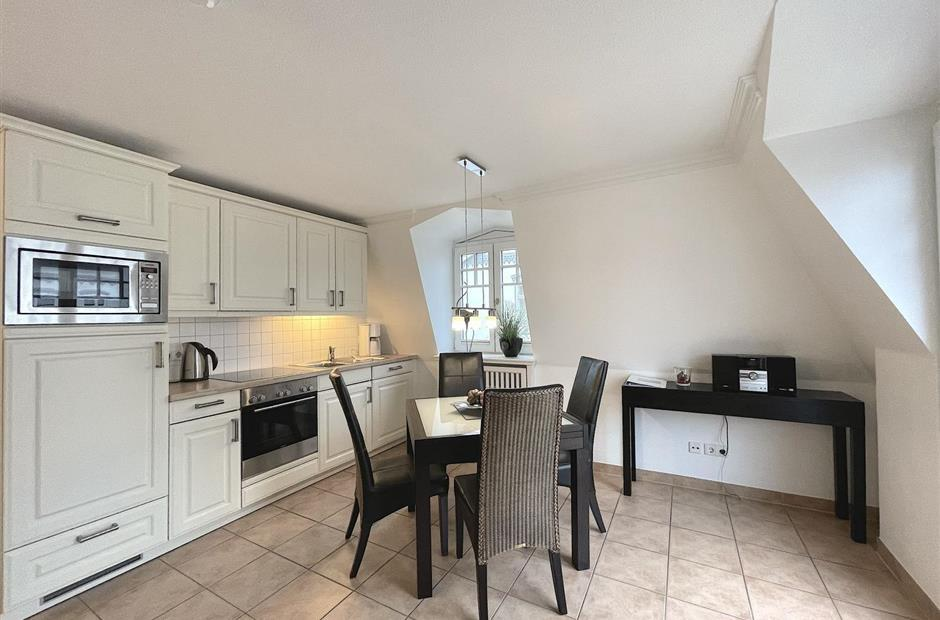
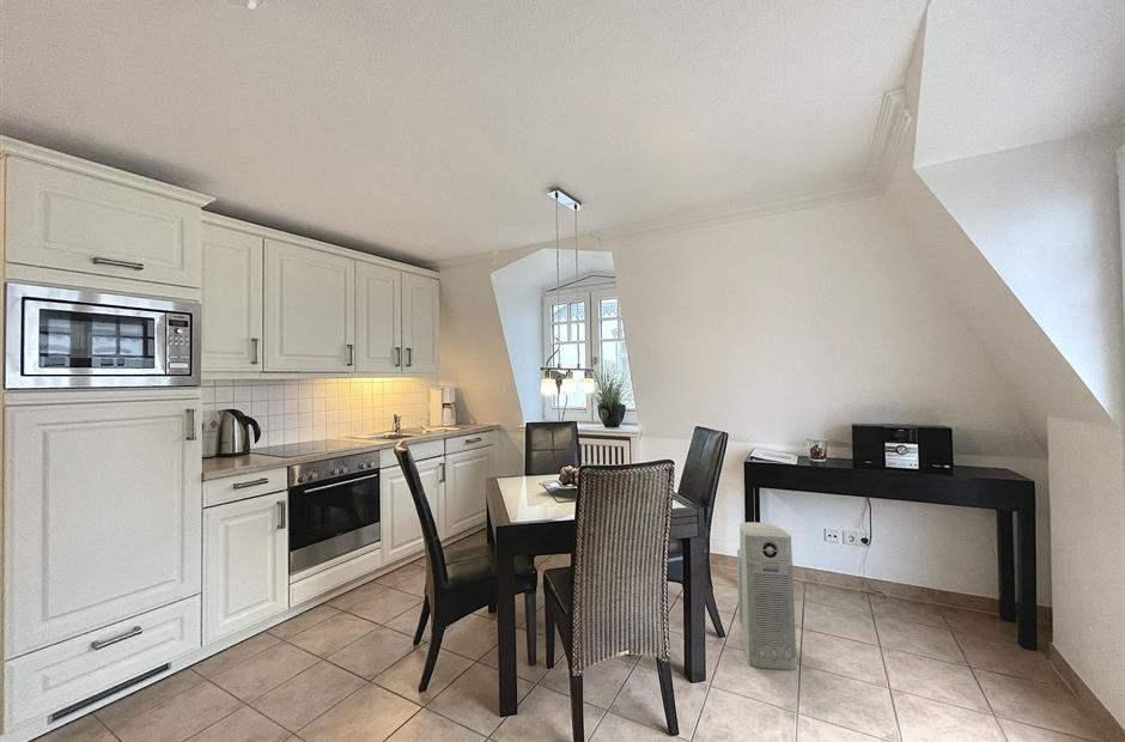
+ air purifier (762, 588)
